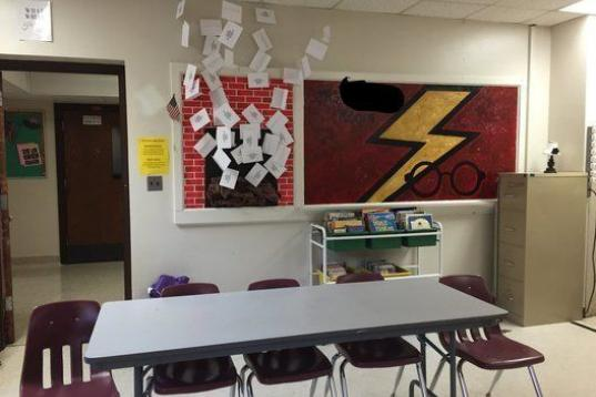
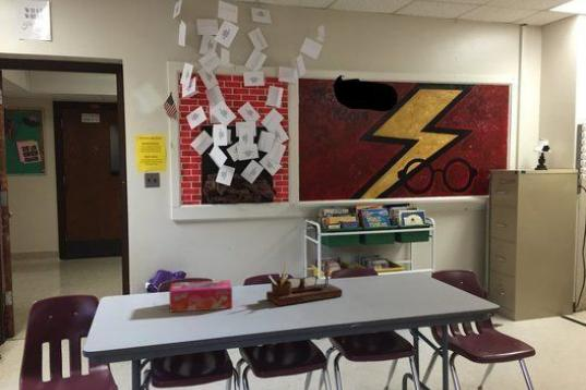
+ tissue box (201, 295)
+ desk organizer (301, 280)
